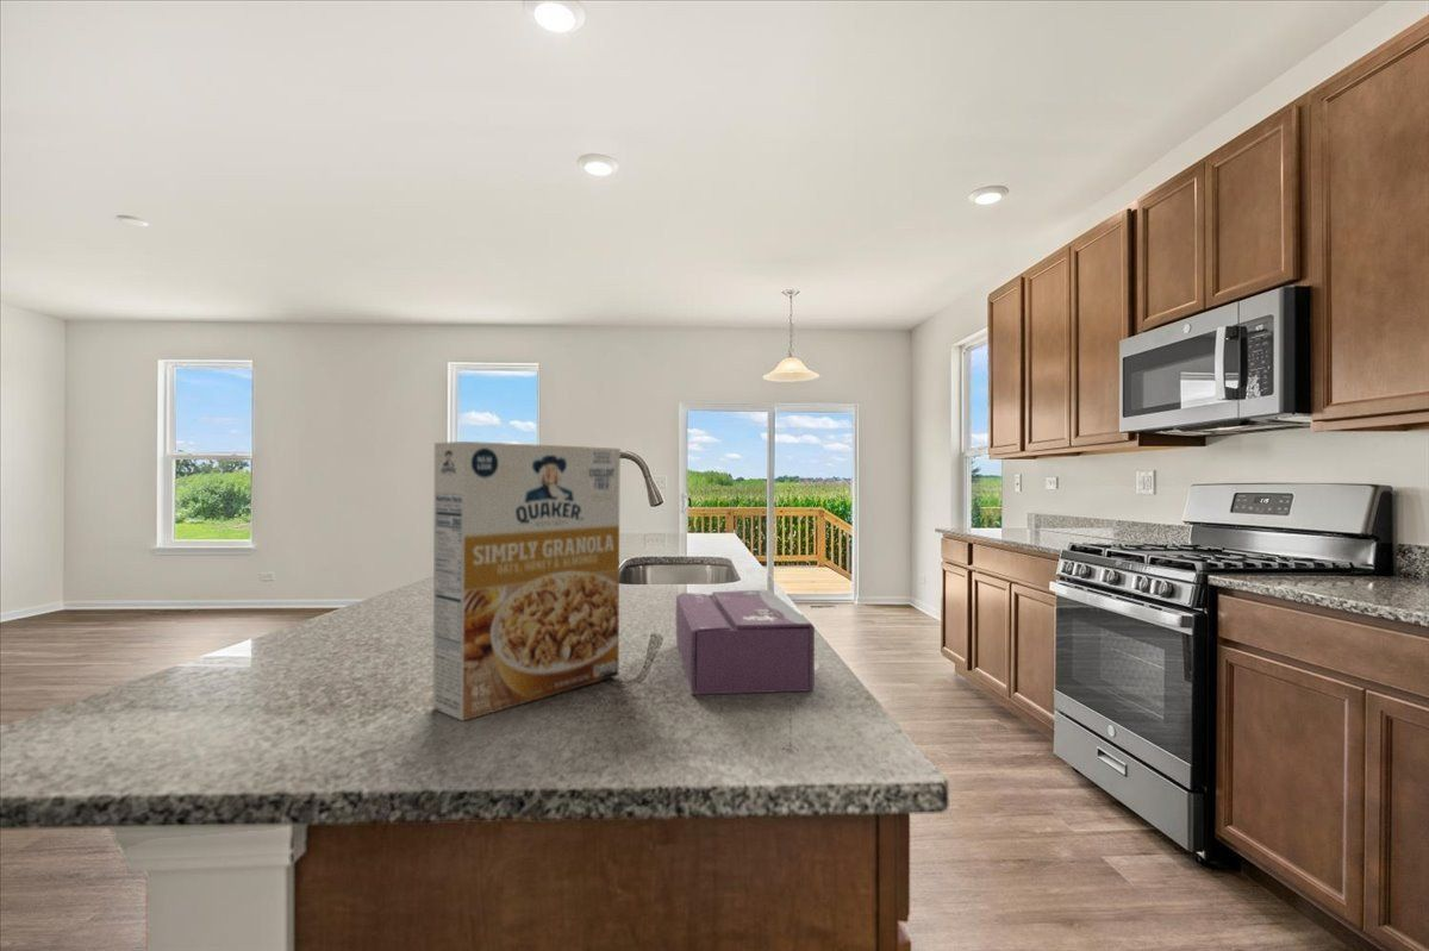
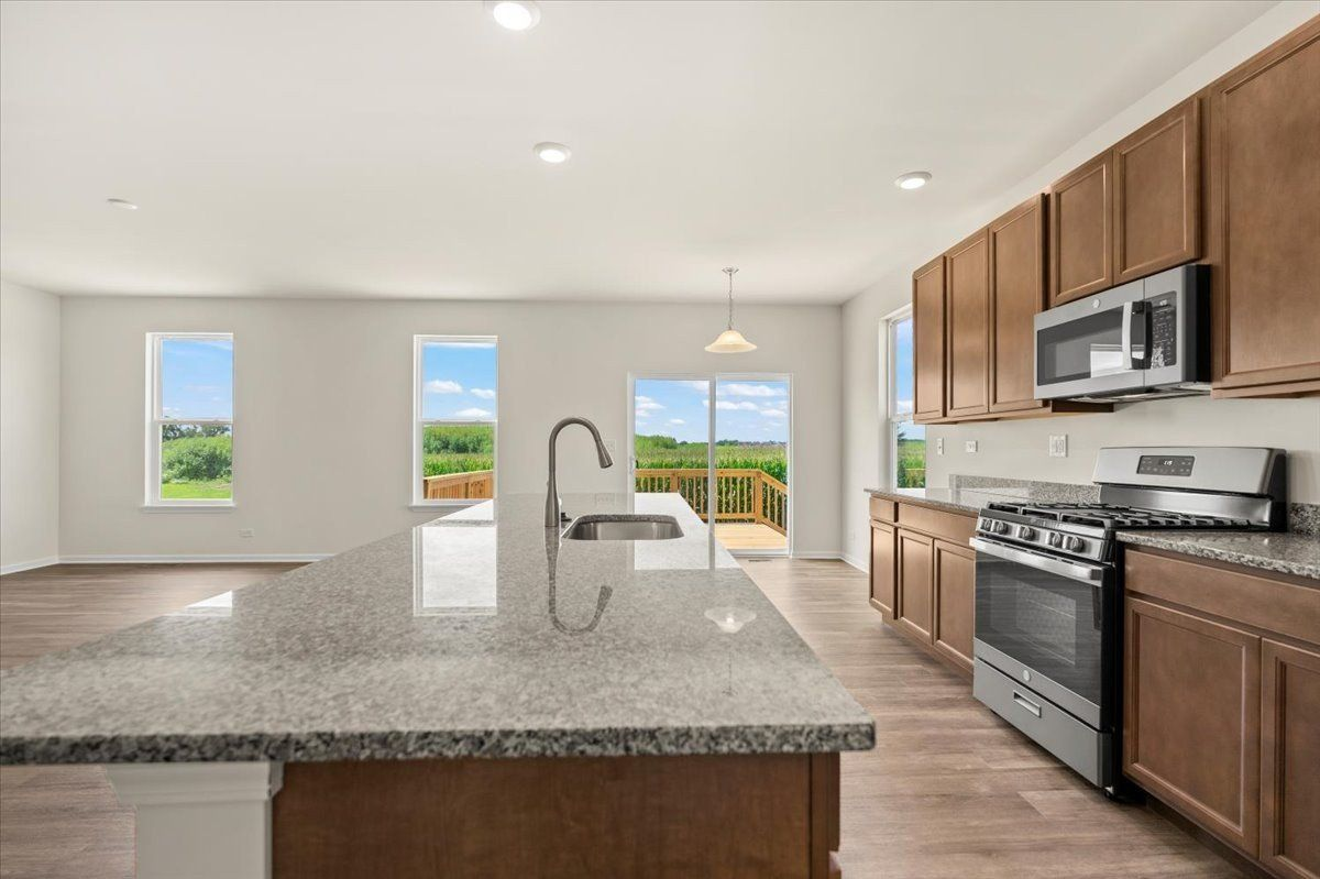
- tissue box (736, 634)
- cereal box (533, 568)
